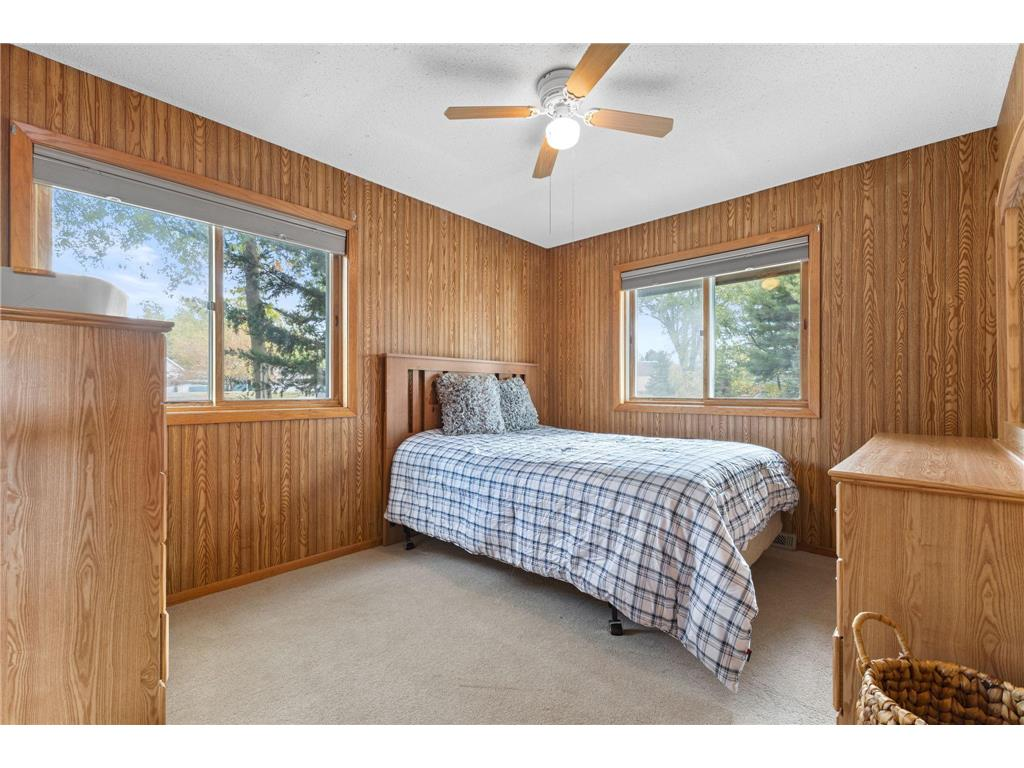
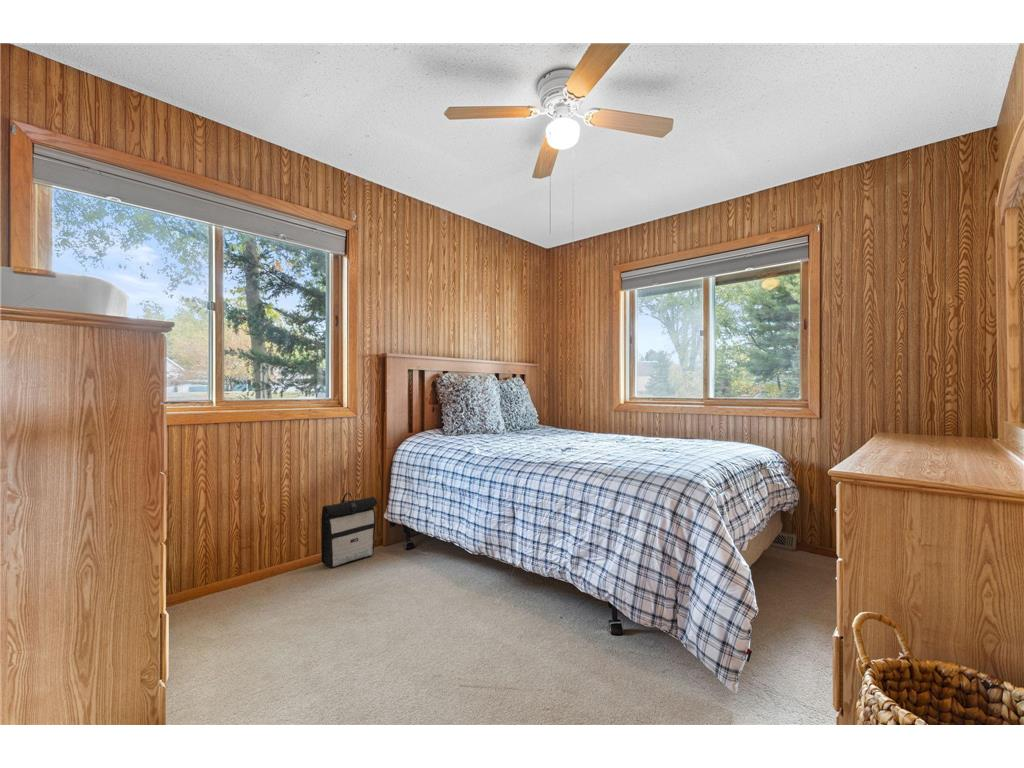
+ backpack (348, 526)
